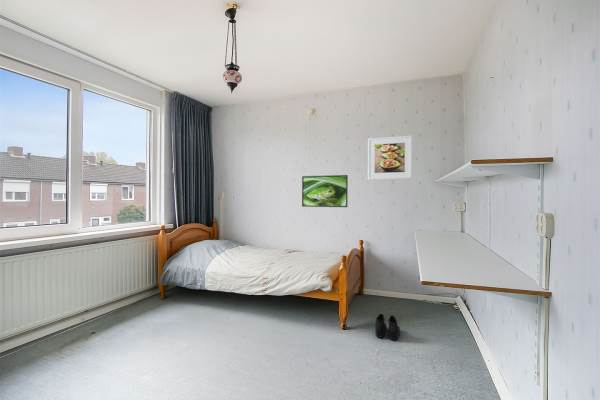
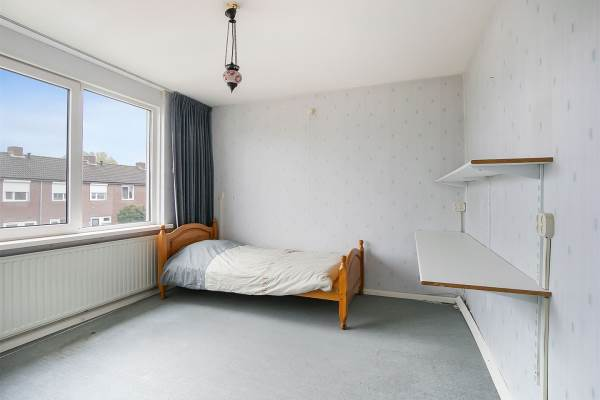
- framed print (324, 191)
- boots (389, 323)
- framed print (389, 158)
